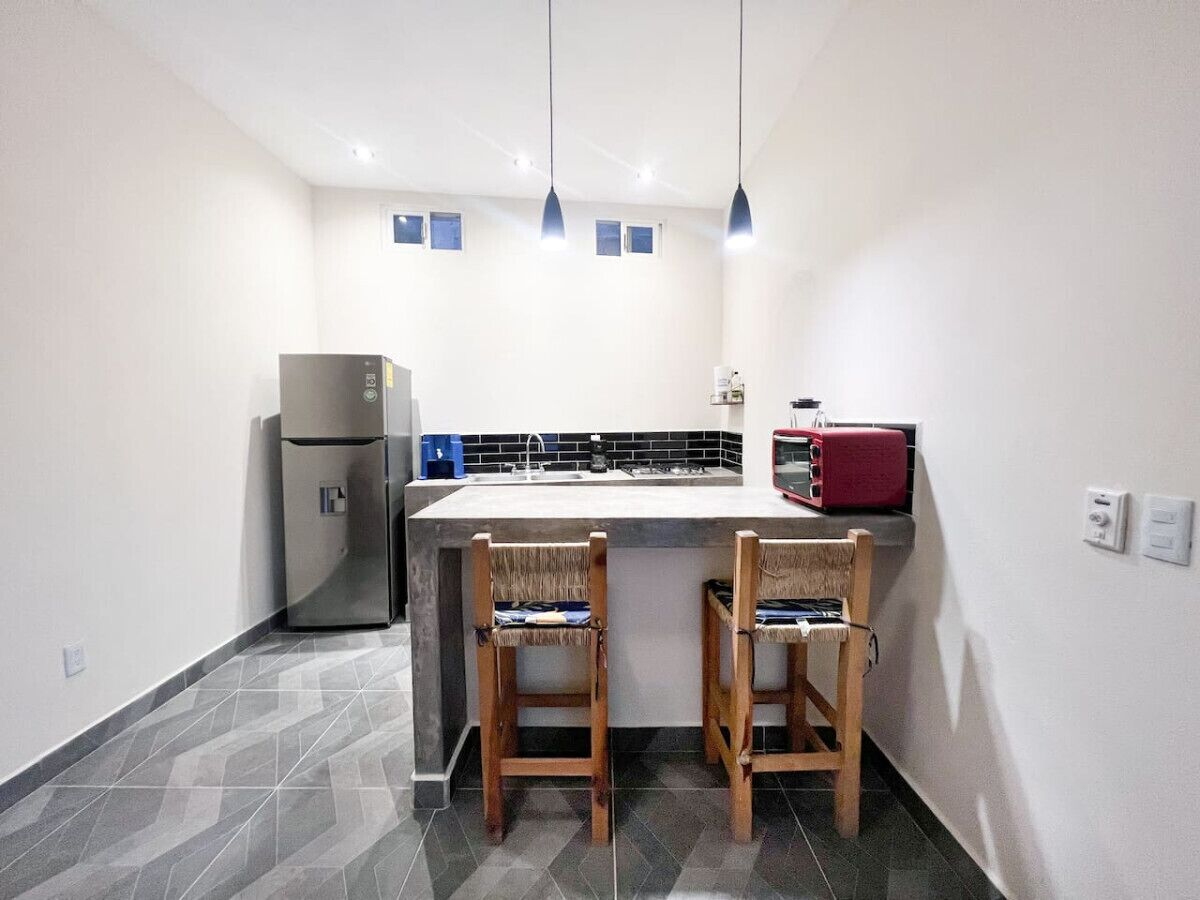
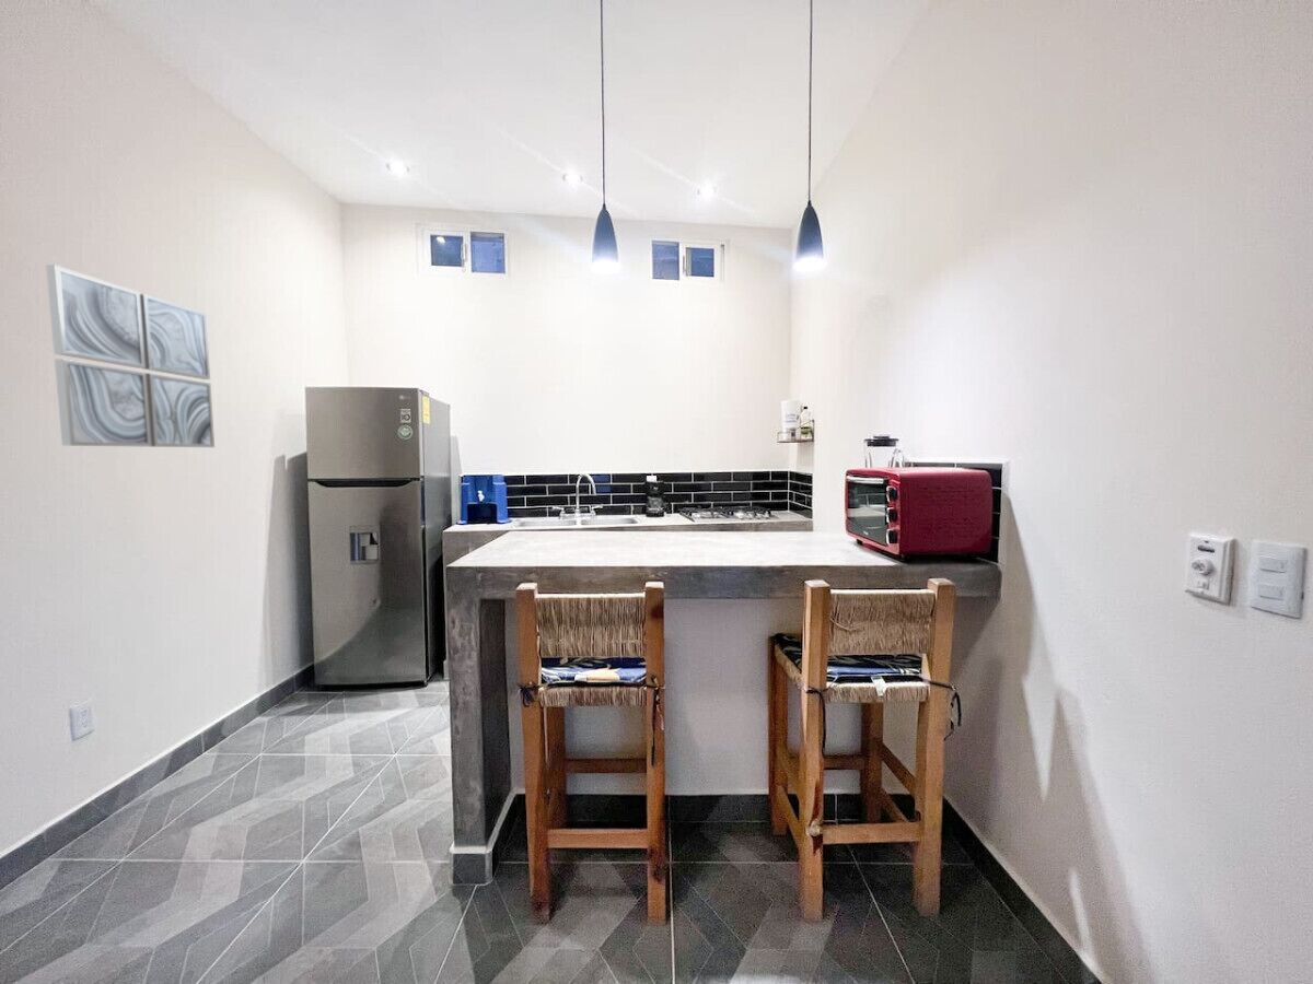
+ wall art (143, 368)
